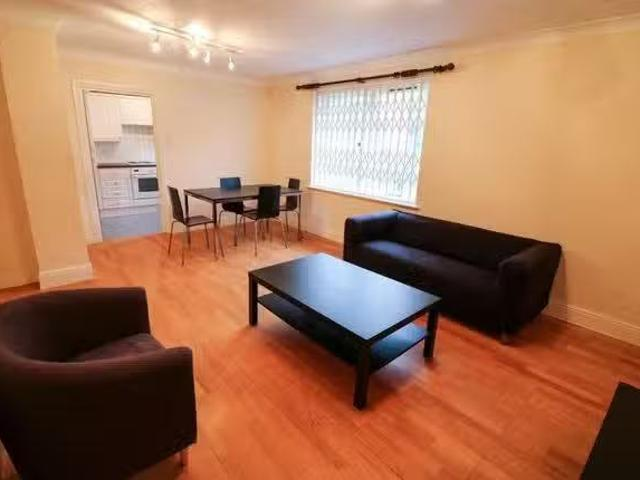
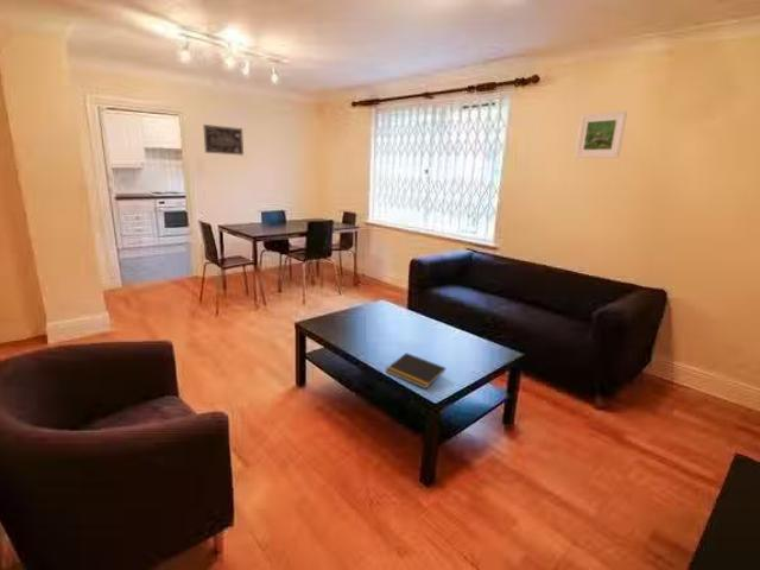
+ wall art (223, 140)
+ notepad (414, 369)
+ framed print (600, 135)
